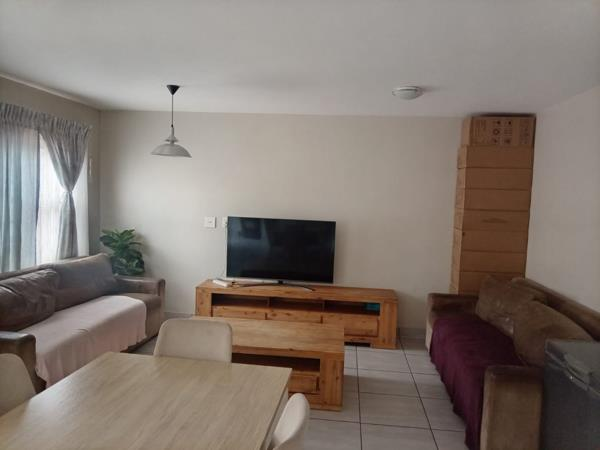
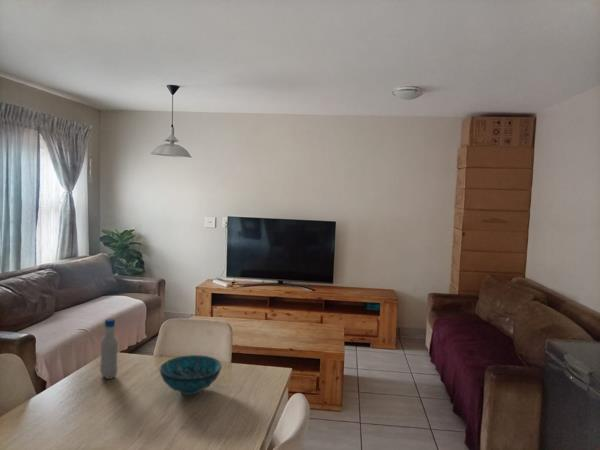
+ decorative bowl (190, 377)
+ bottle (109, 348)
